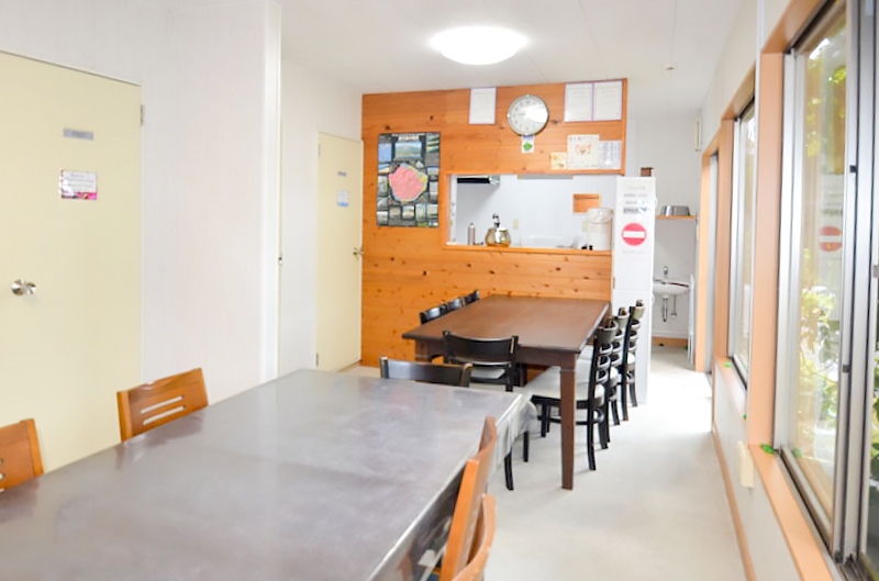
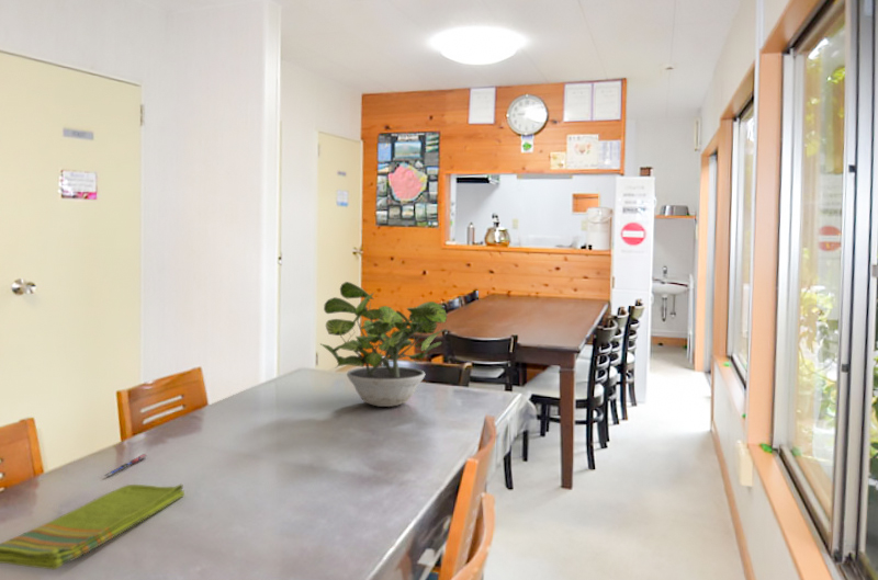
+ potted plant (382, 342)
+ dish towel (94, 518)
+ pen (126, 464)
